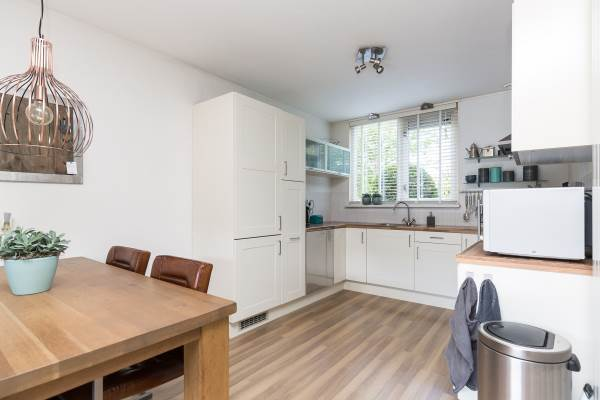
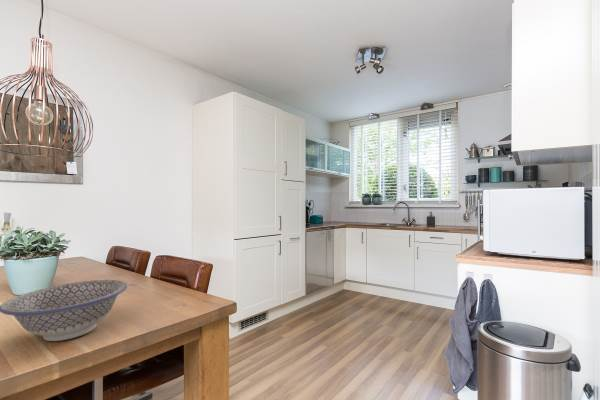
+ bowl (69, 311)
